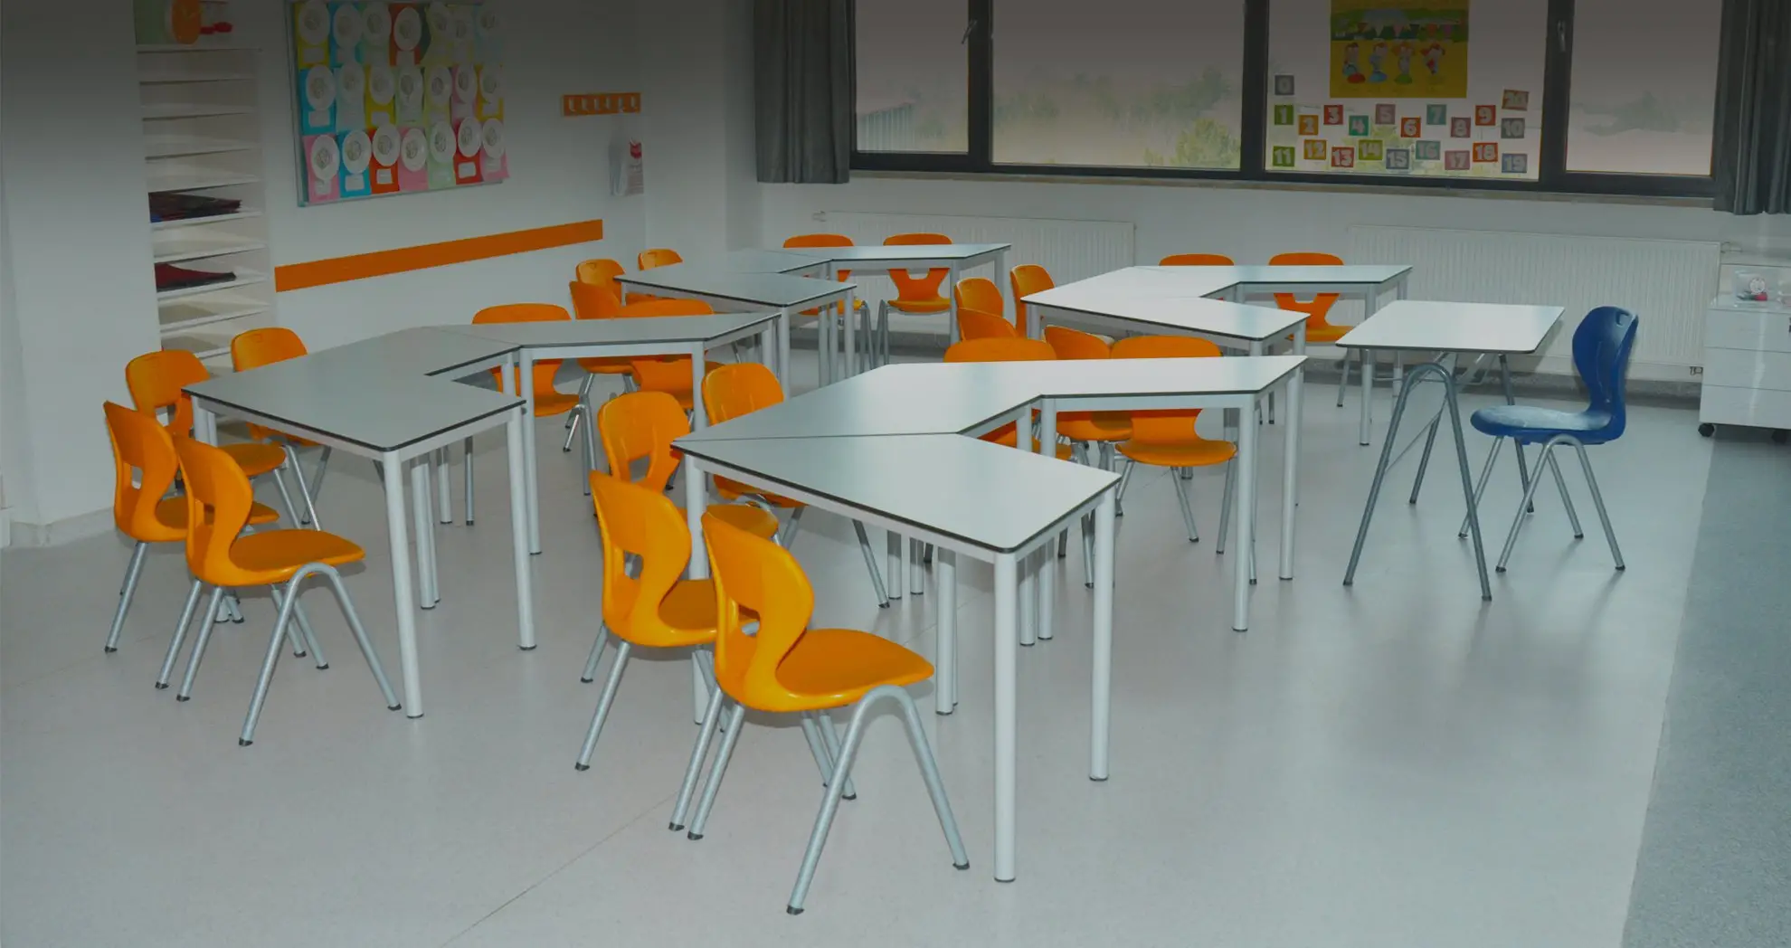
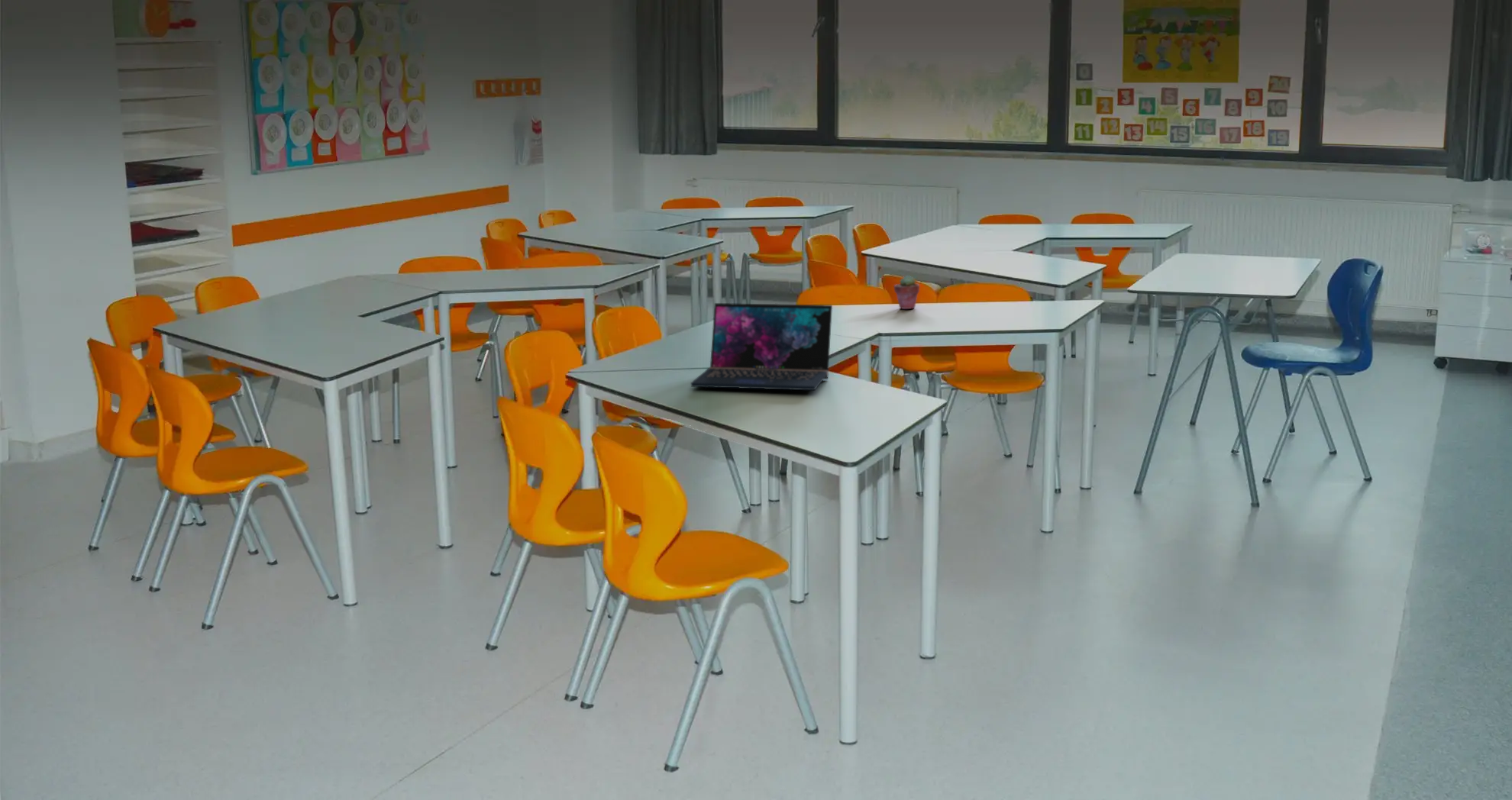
+ potted succulent (906, 292)
+ laptop (763, 346)
